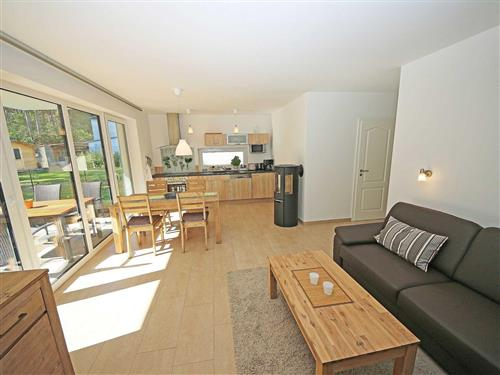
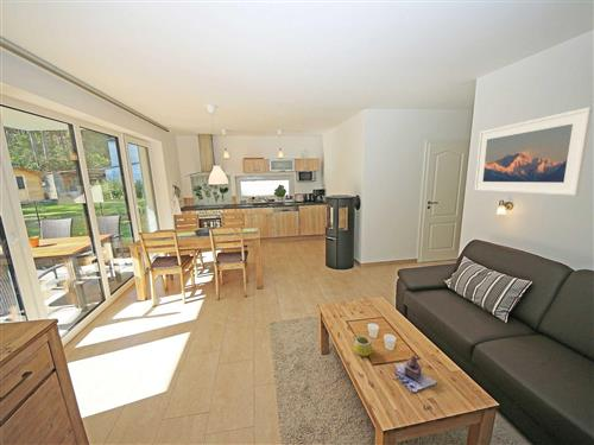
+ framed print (520, 158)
+ mug (361, 342)
+ teapot (411, 367)
